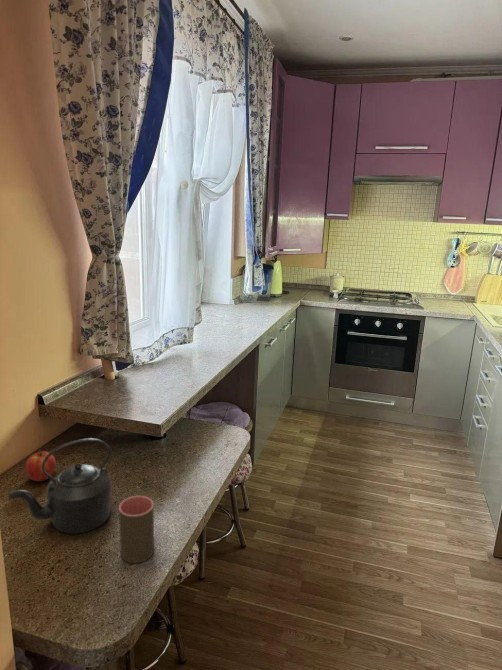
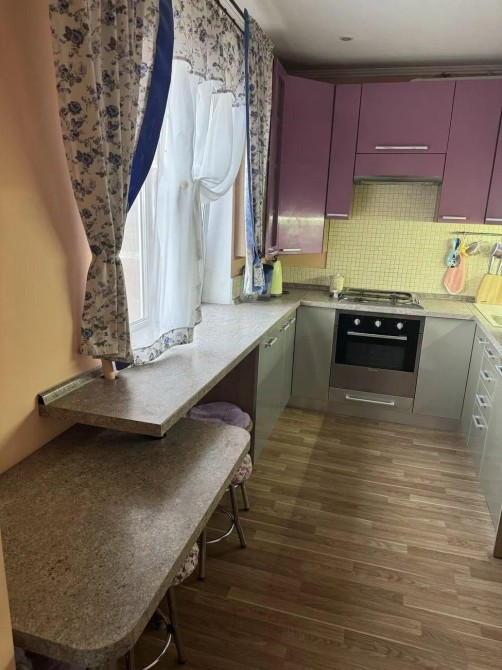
- cup (136, 528)
- kettle (62, 484)
- fruit (40, 464)
